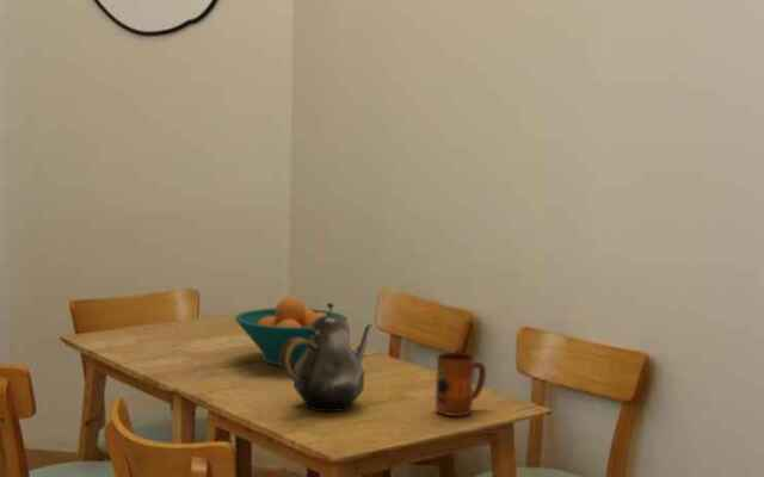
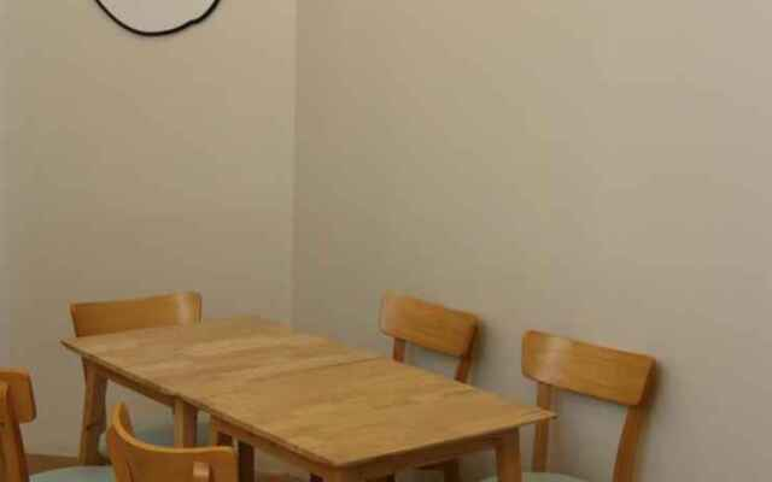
- teapot (328, 353)
- mug (462, 383)
- fruit bowl (291, 329)
